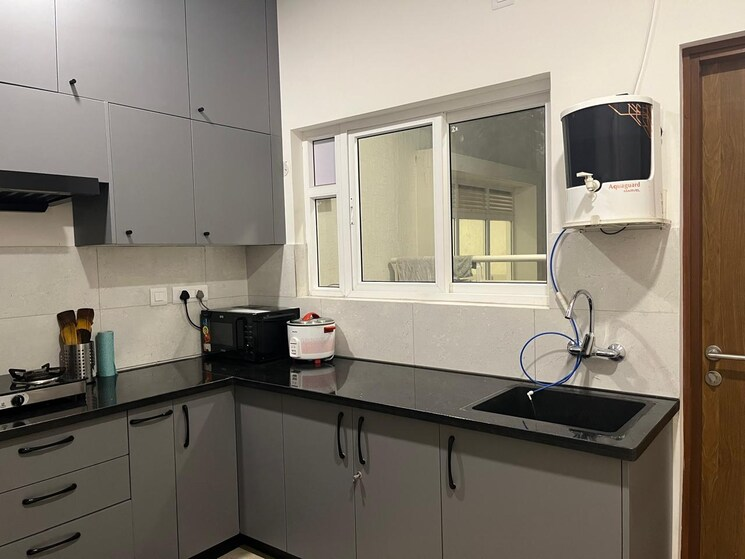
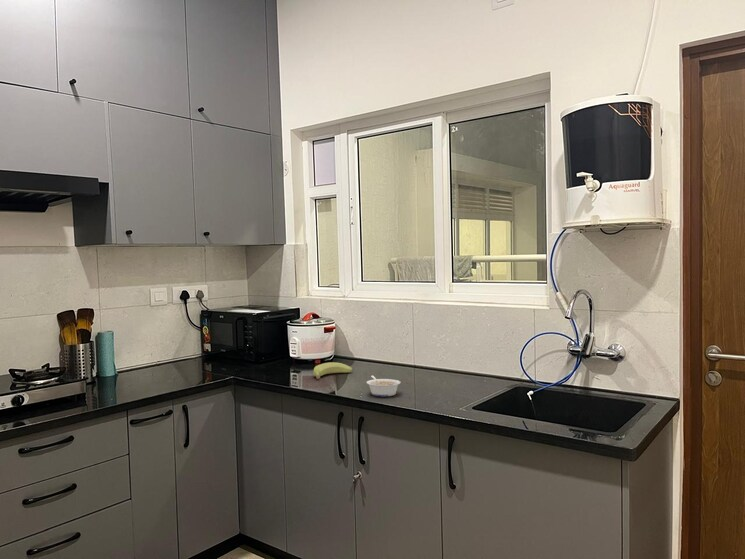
+ banana (330, 369)
+ legume (382, 386)
